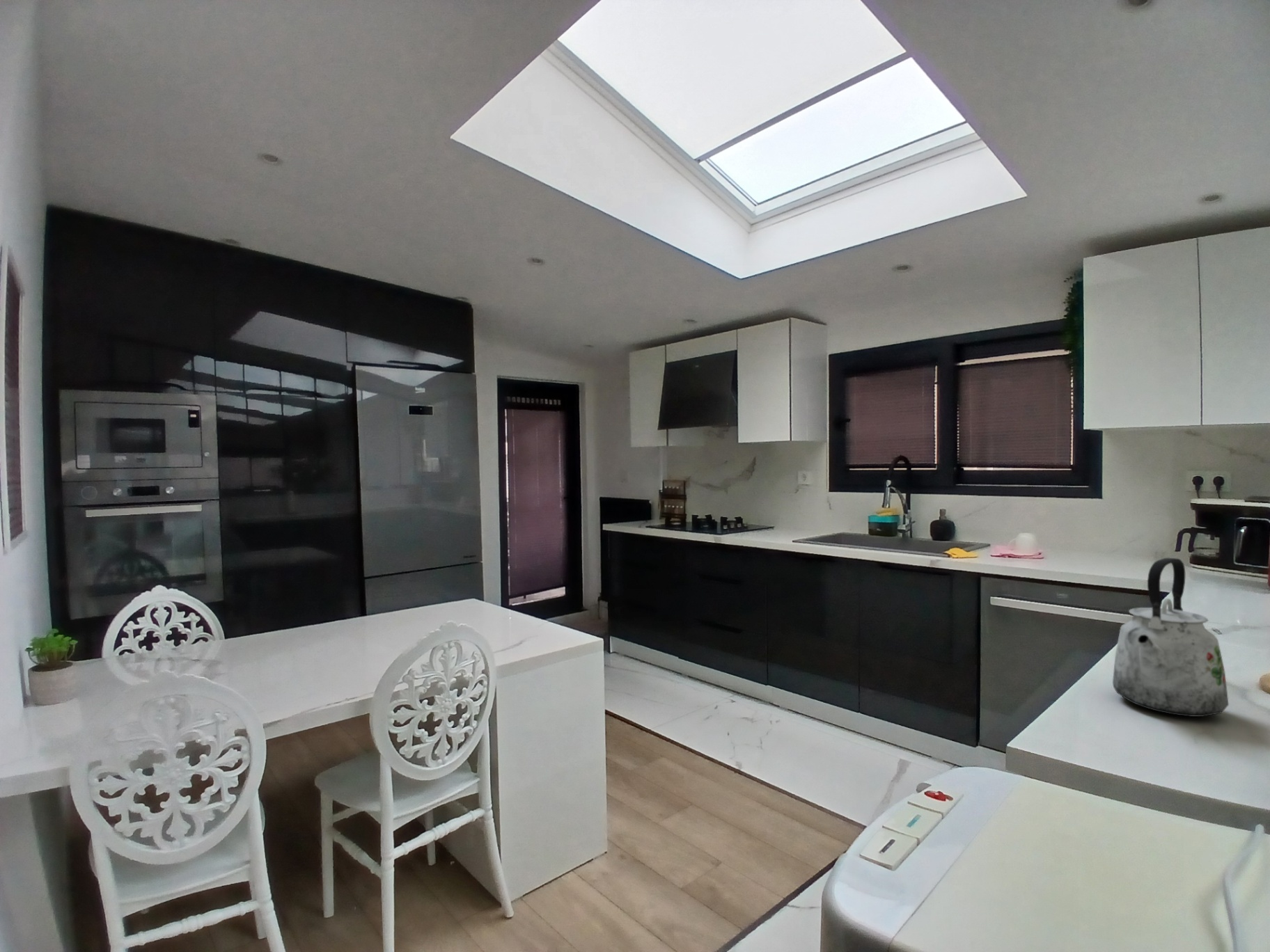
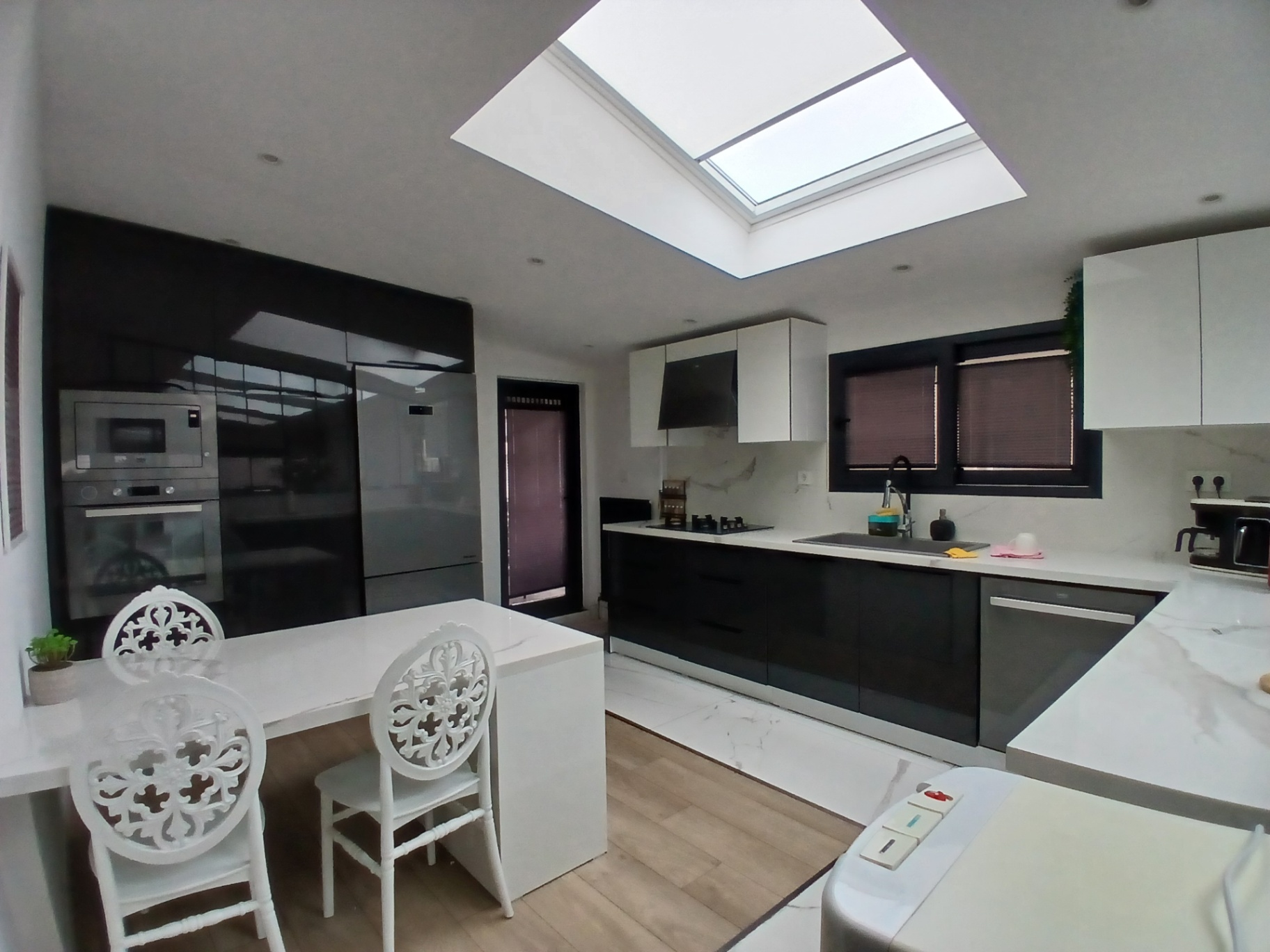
- kettle (1161, 635)
